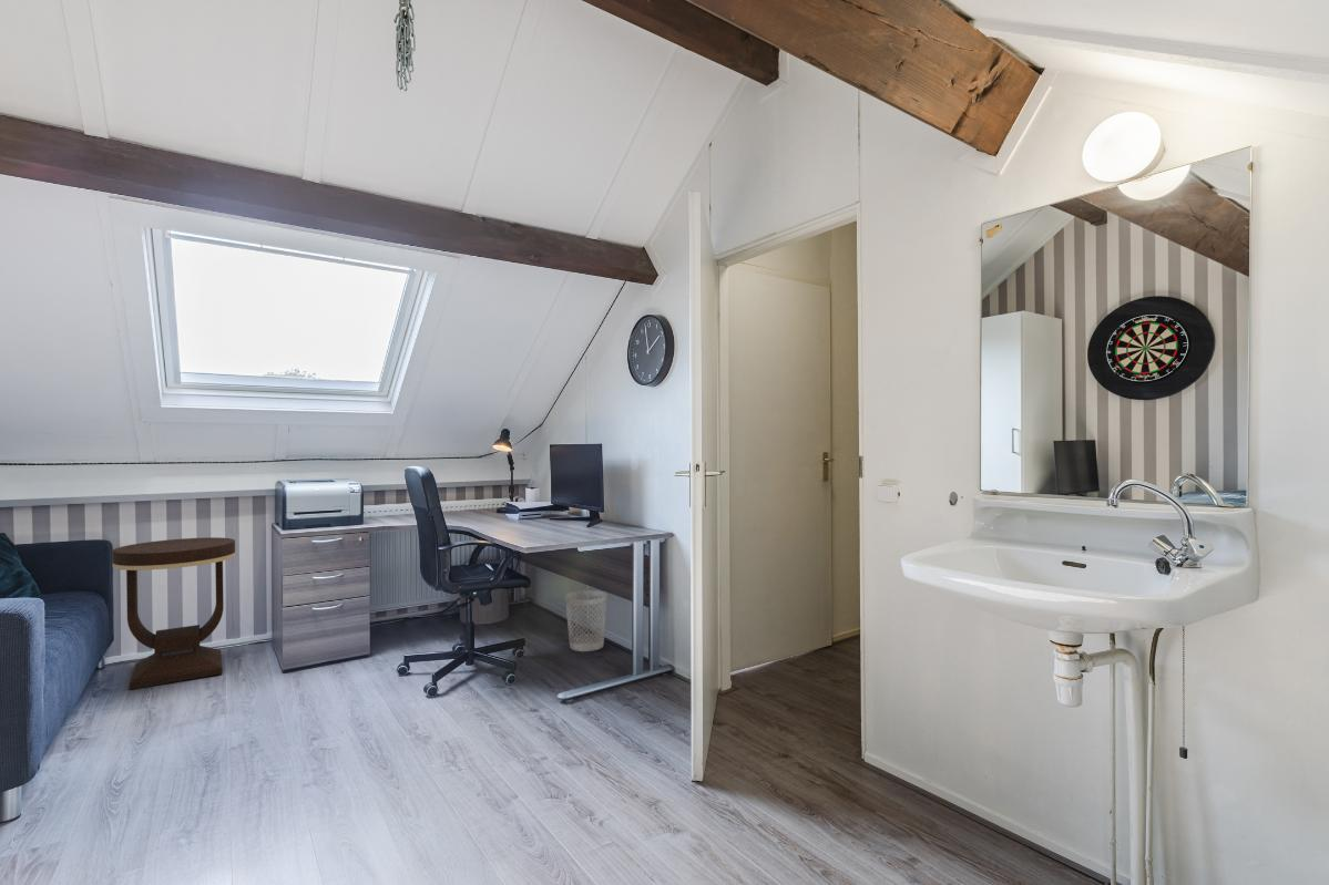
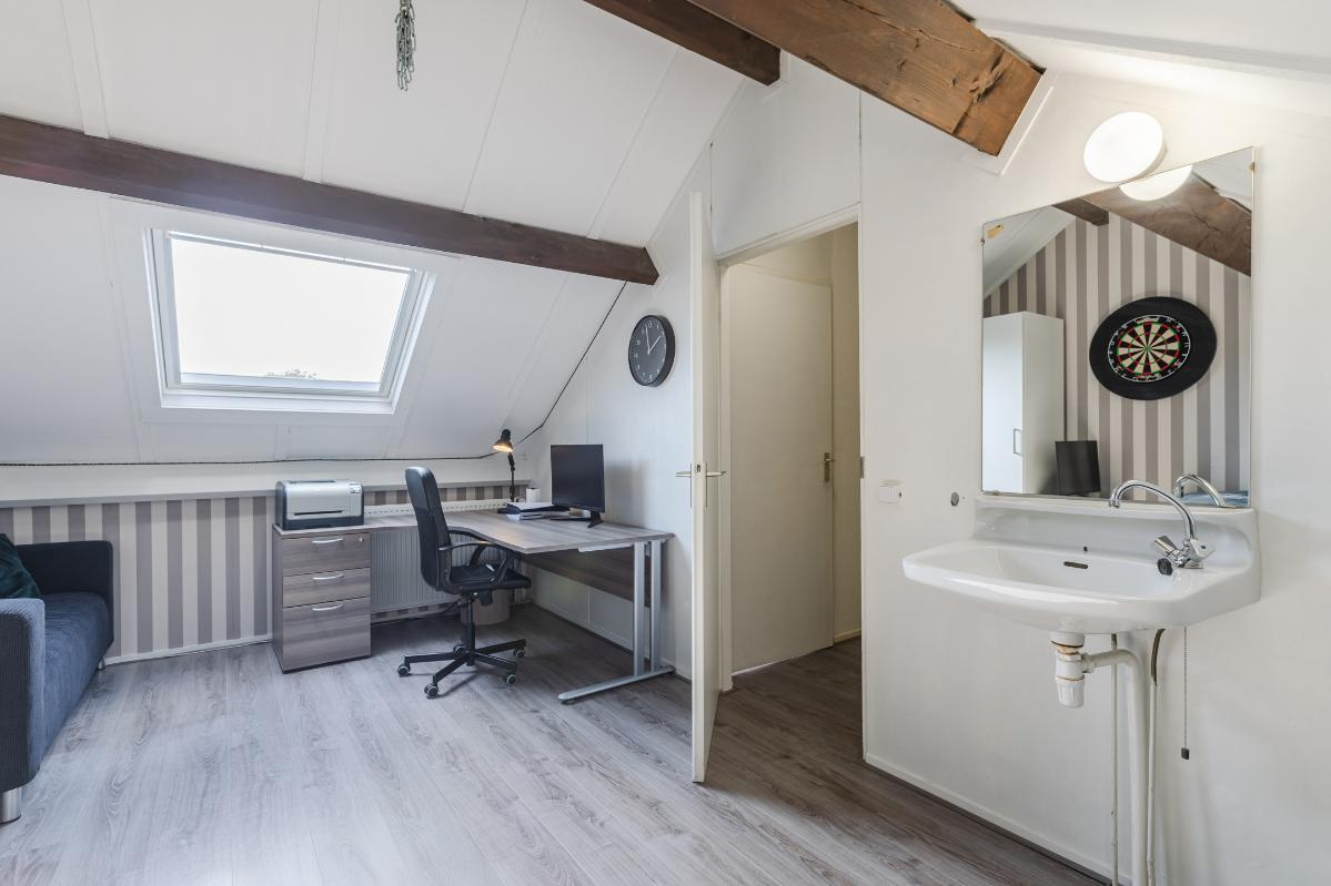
- wastebasket (586, 620)
- side table (180, 627)
